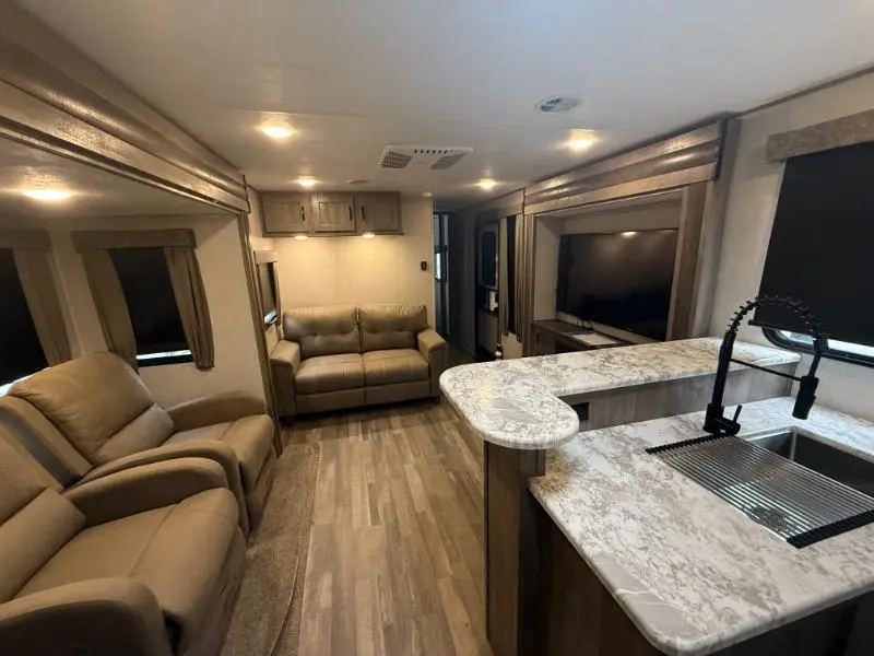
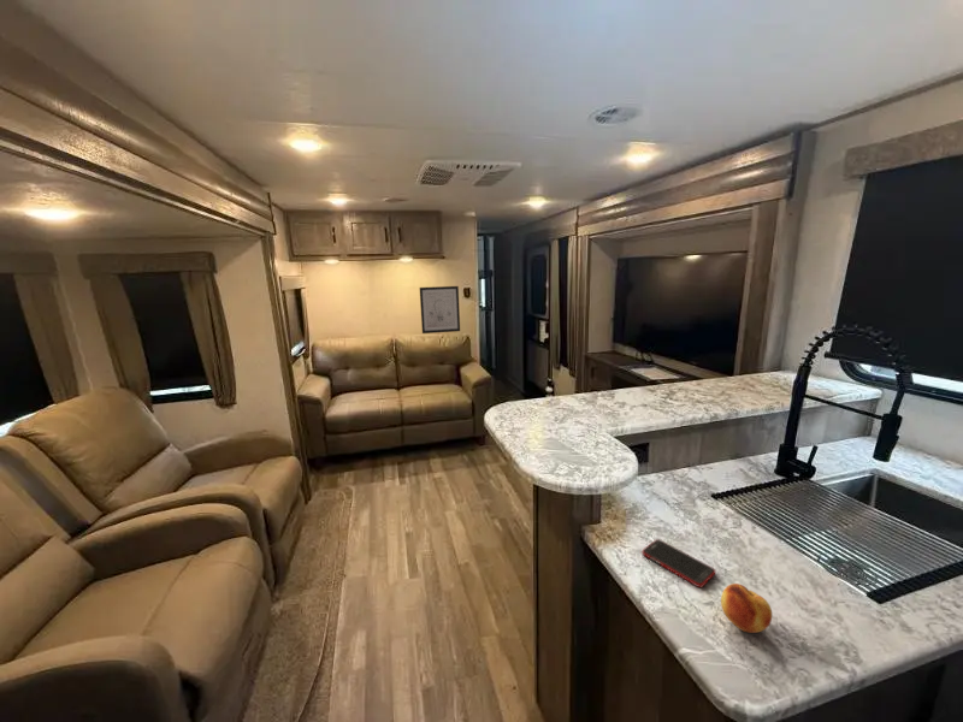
+ cell phone (677, 561)
+ fruit (745, 608)
+ wall art (439, 309)
